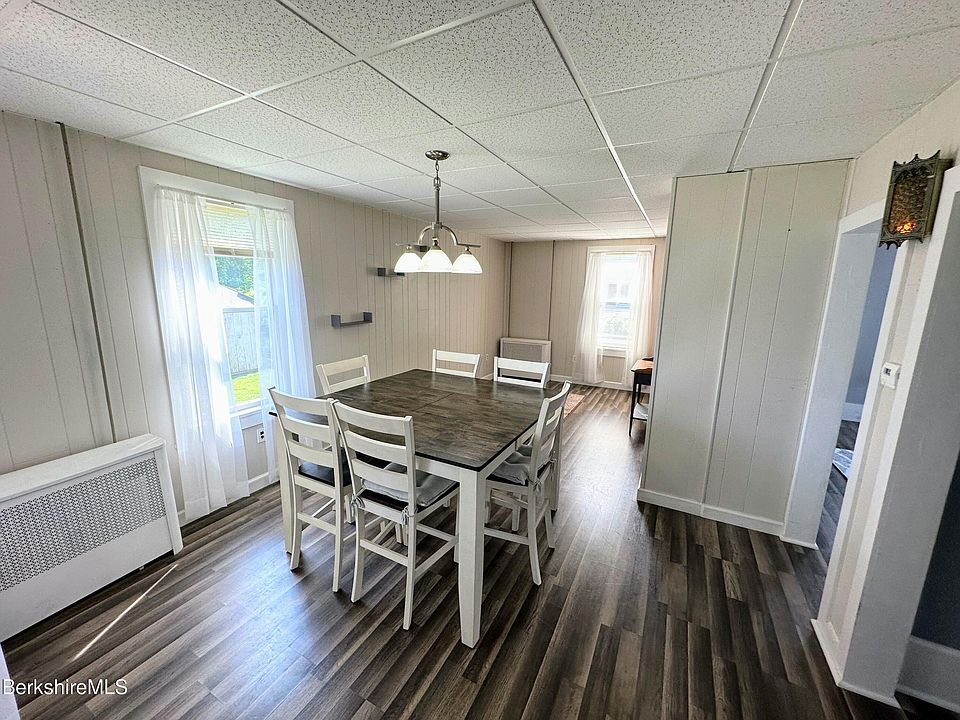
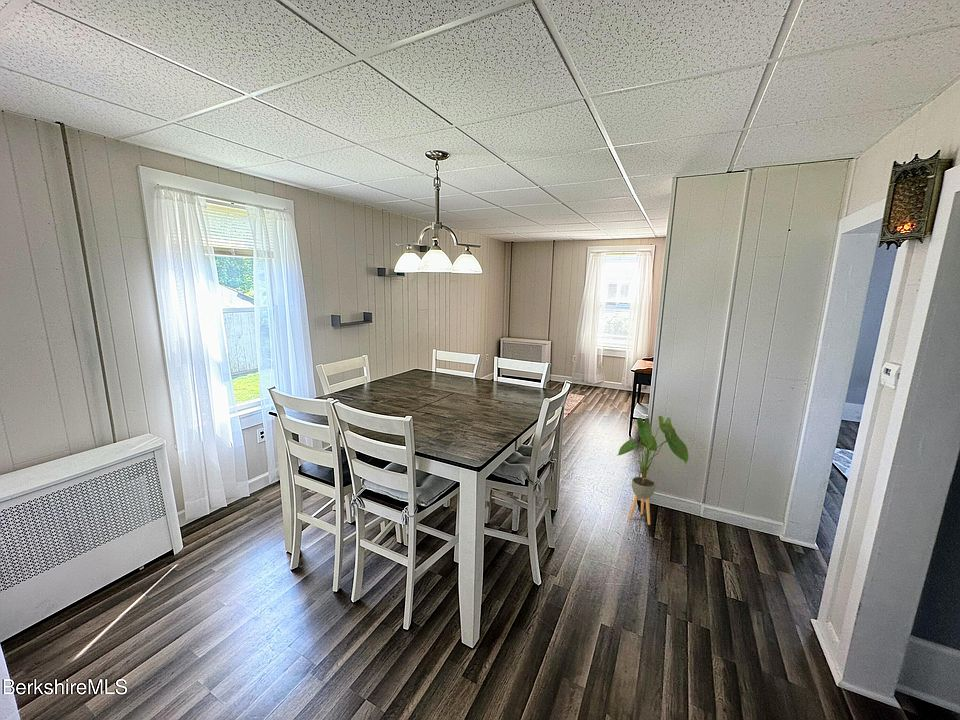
+ house plant (649, 469)
